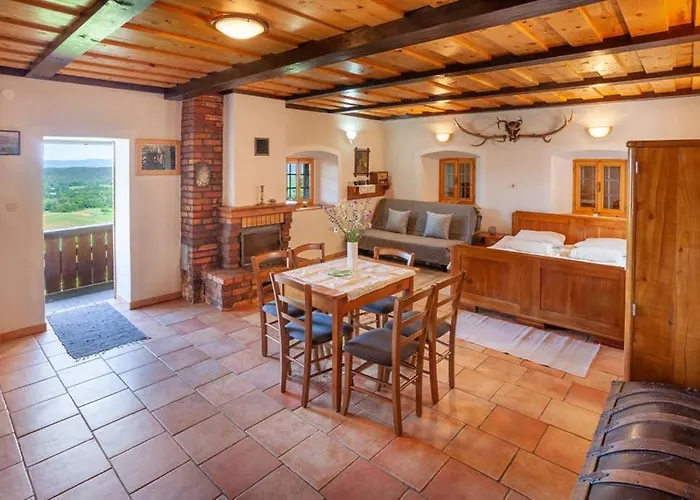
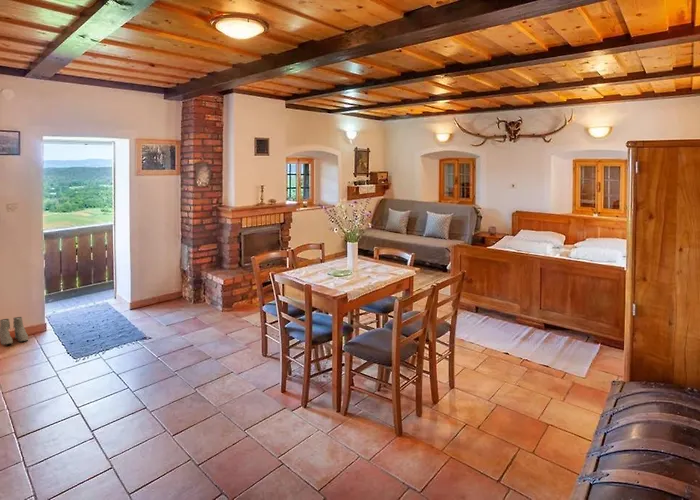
+ boots (14, 330)
